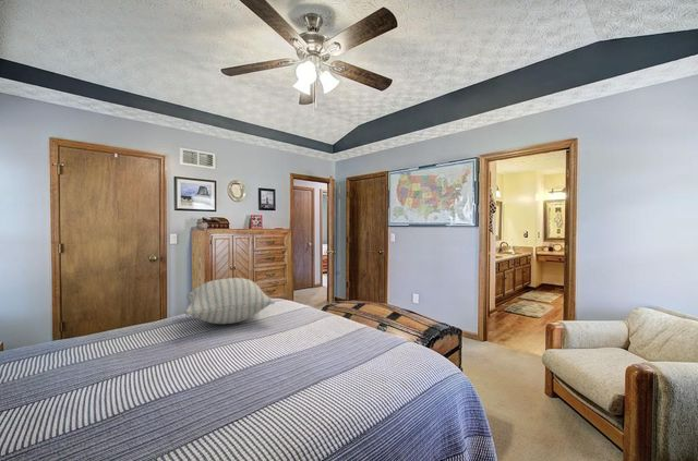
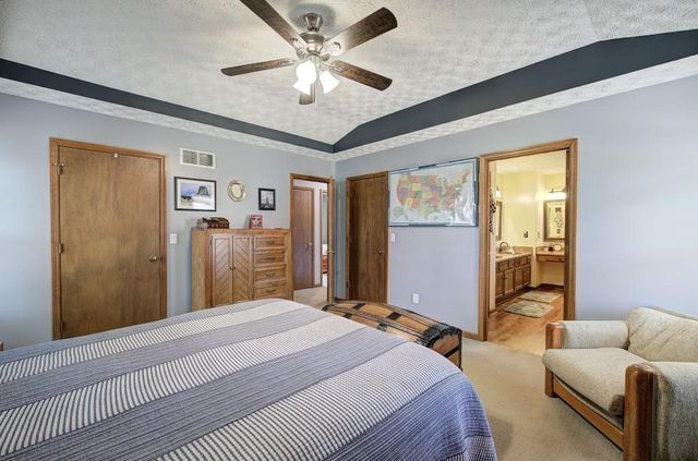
- pillow (228, 299)
